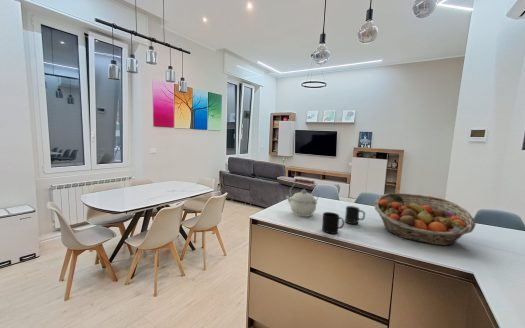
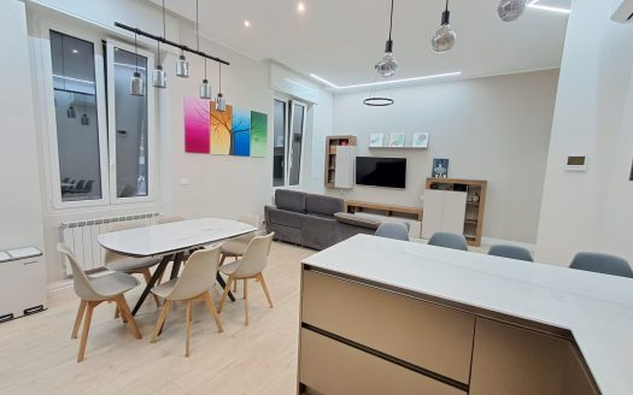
- kettle (301, 196)
- mug (333, 223)
- fruit basket (419, 216)
- mug (355, 215)
